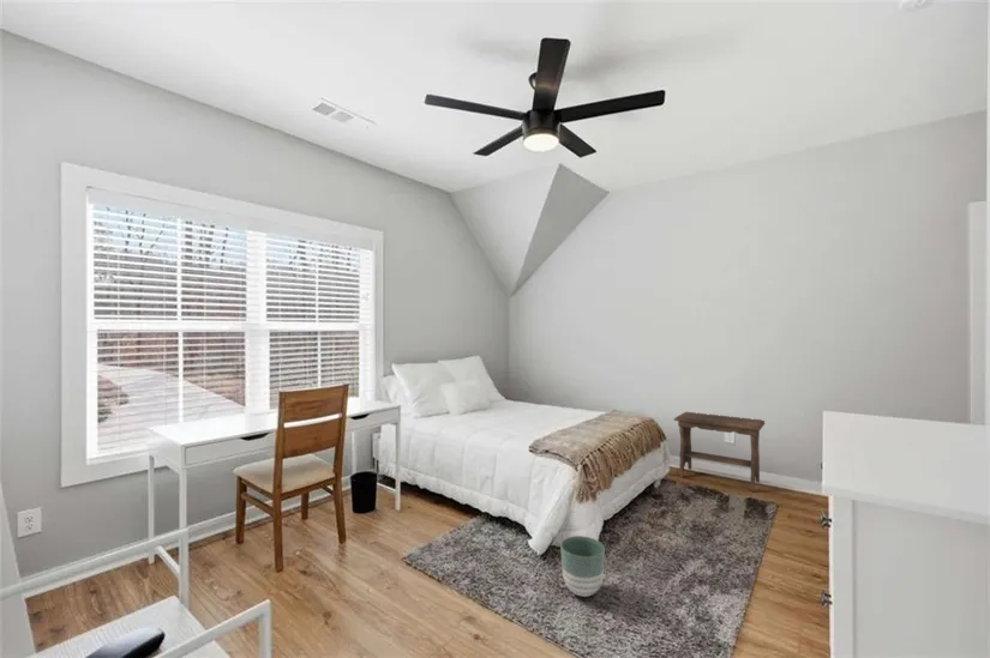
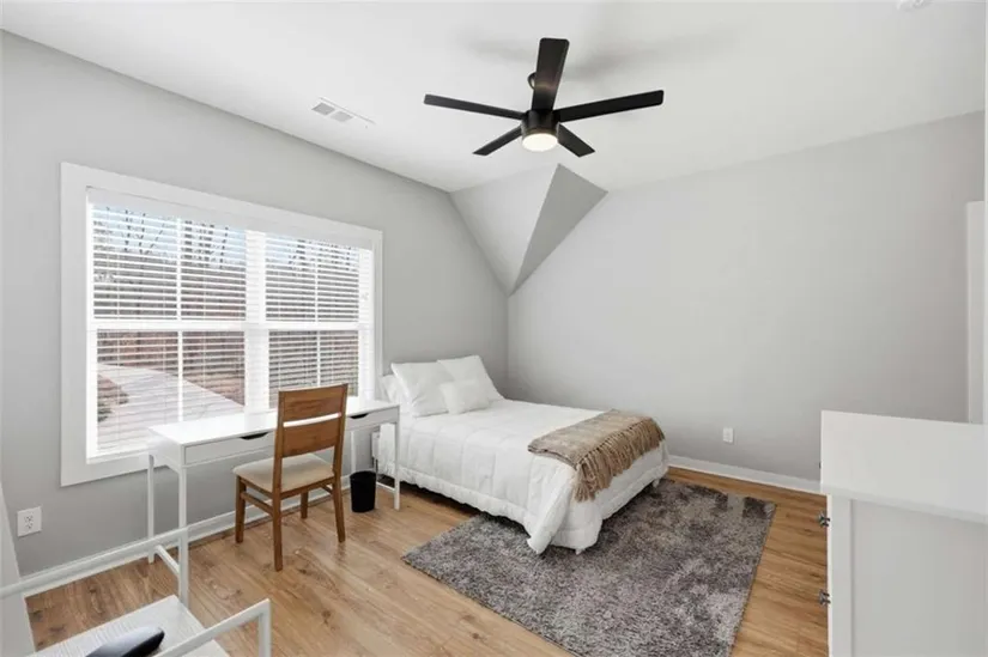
- planter (582, 568)
- footstool (719, 455)
